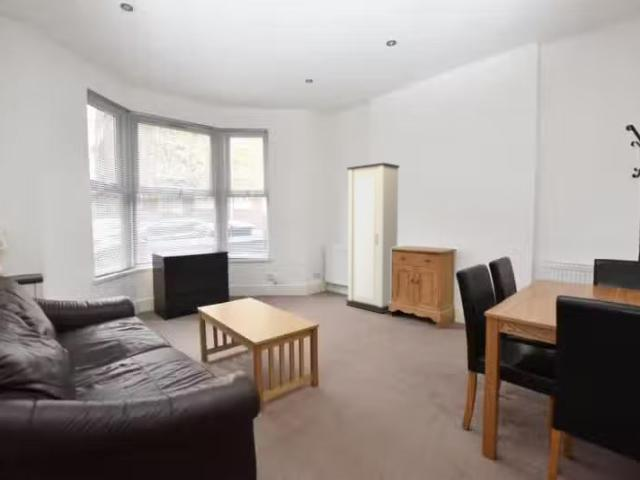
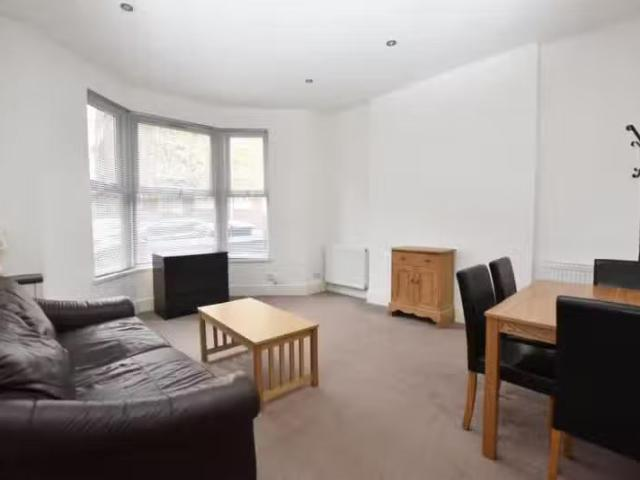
- cabinet (372, 237)
